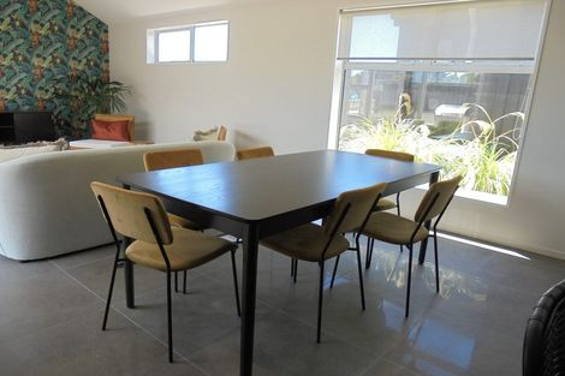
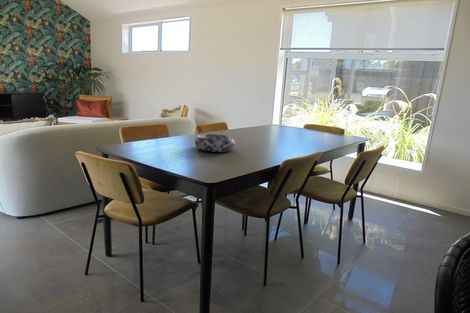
+ decorative bowl (214, 142)
